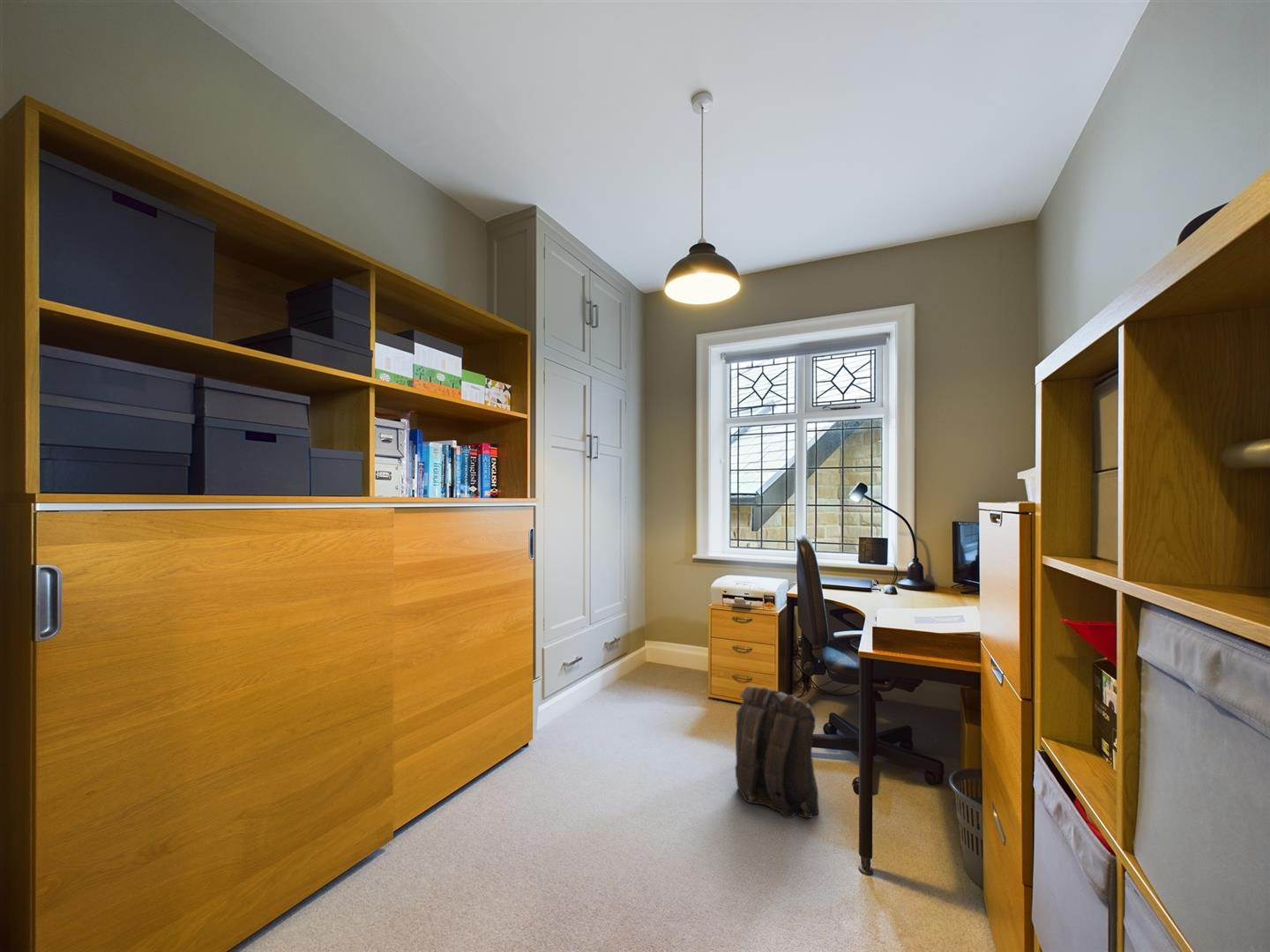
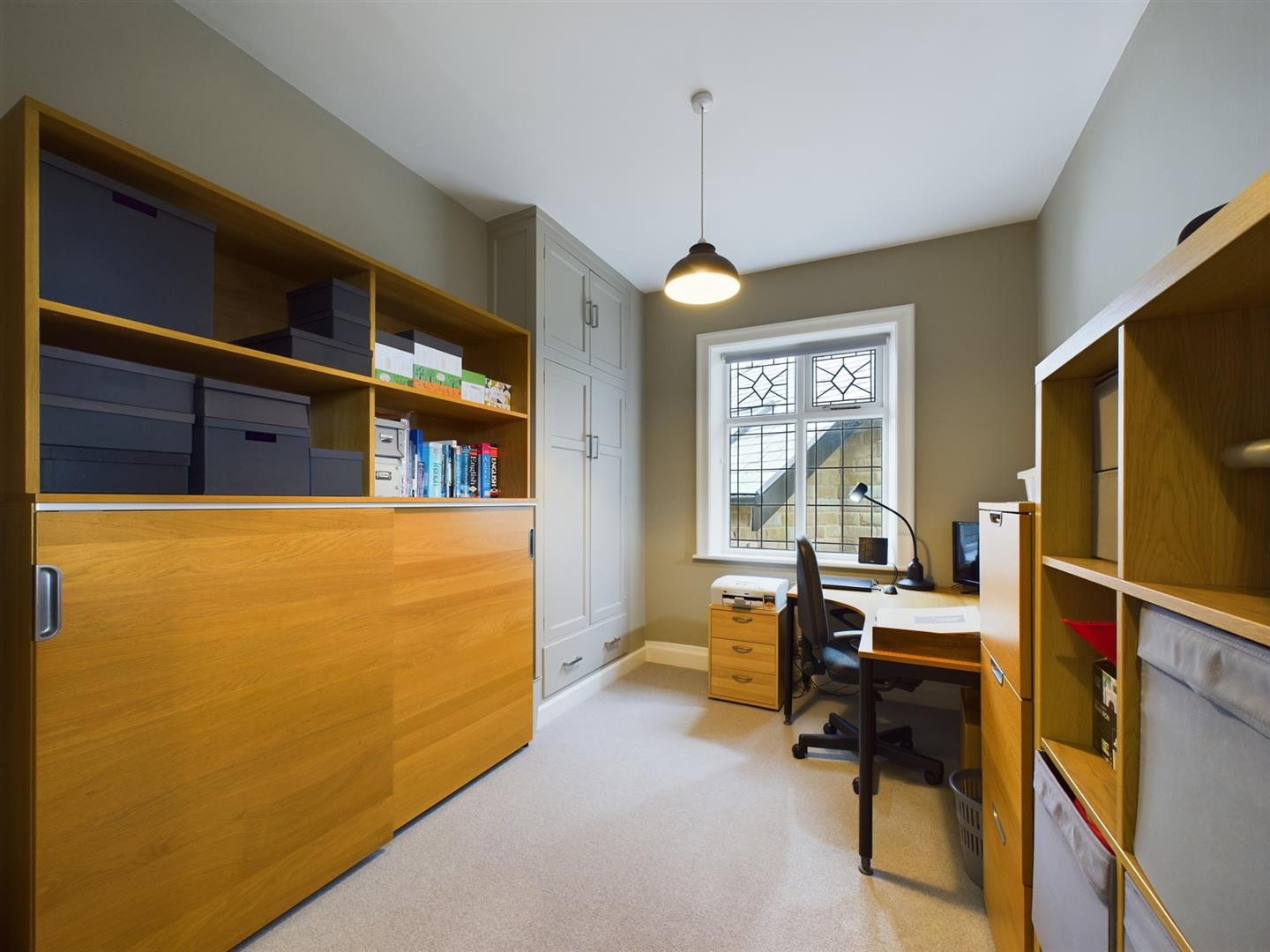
- backpack (776, 745)
